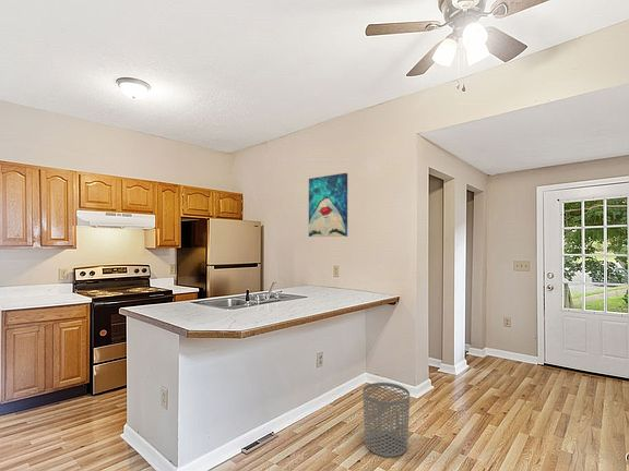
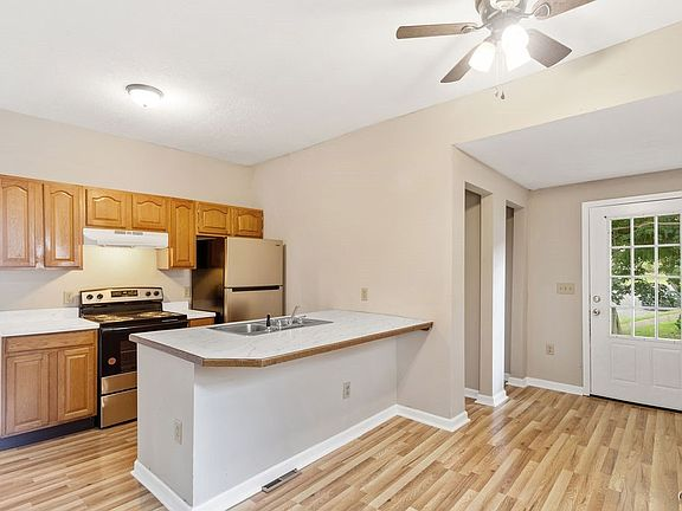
- waste bin (385, 418)
- wall art (327, 206)
